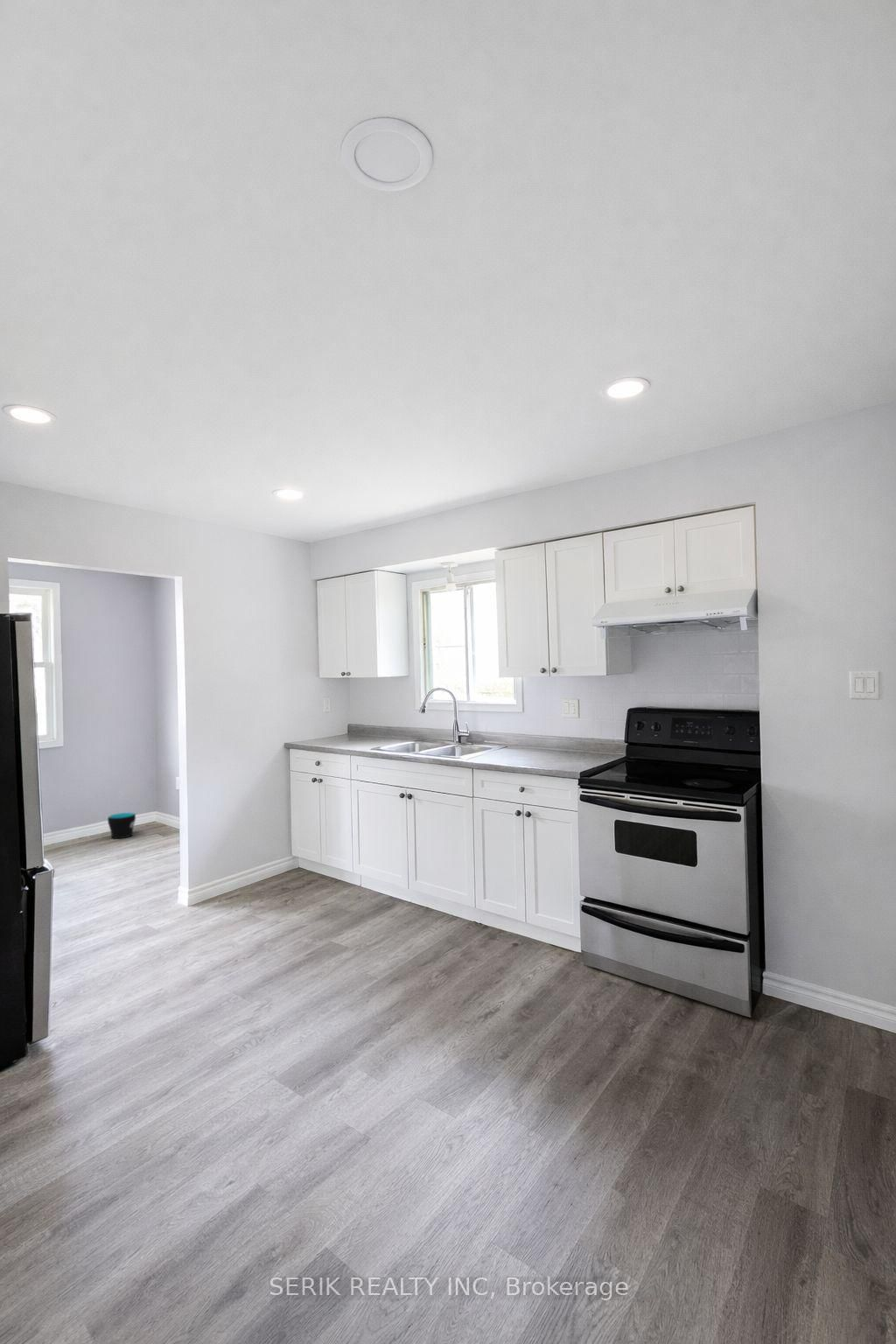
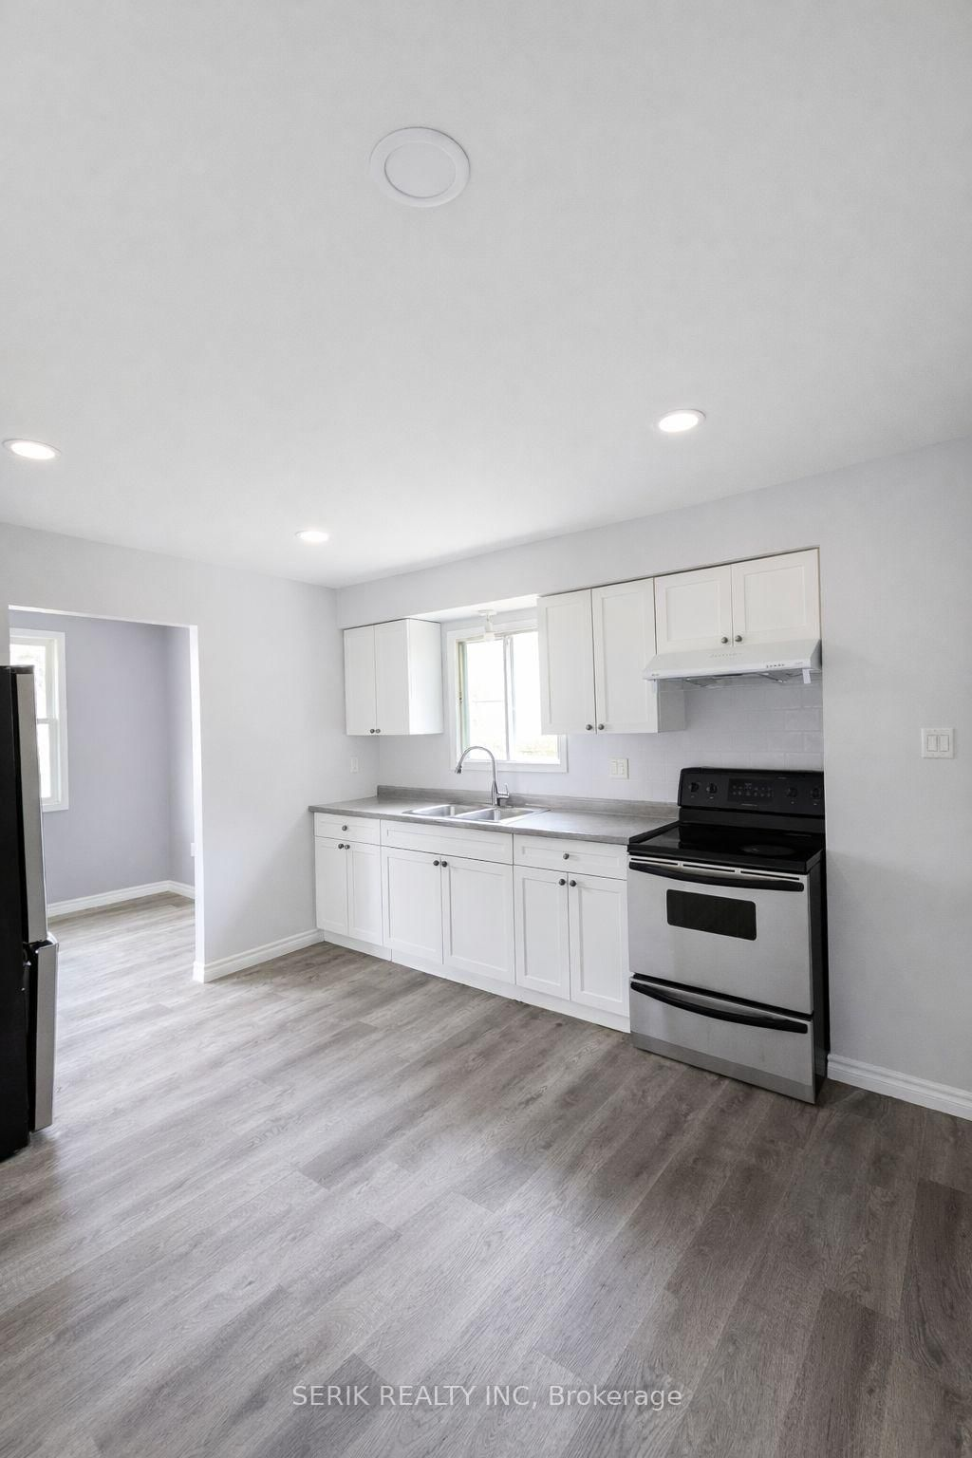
- cup sleeve (120, 825)
